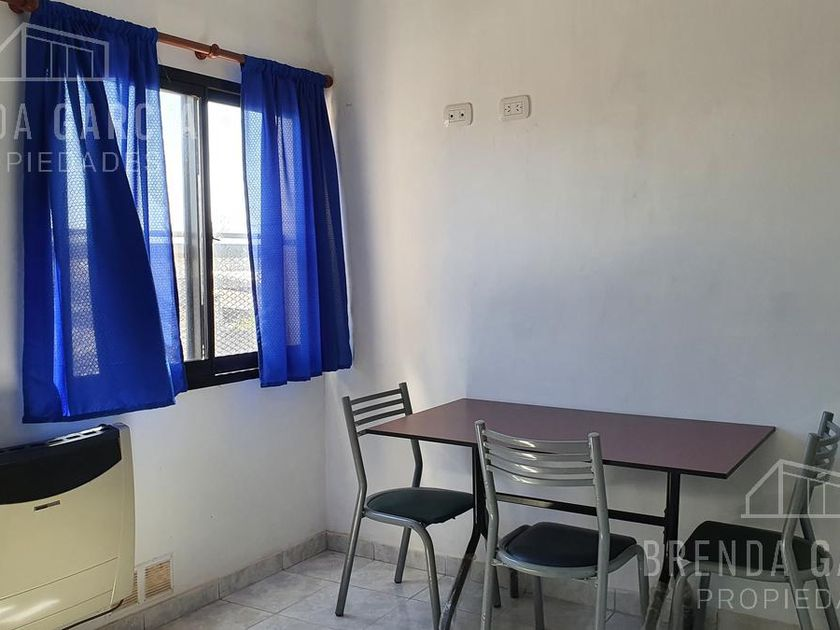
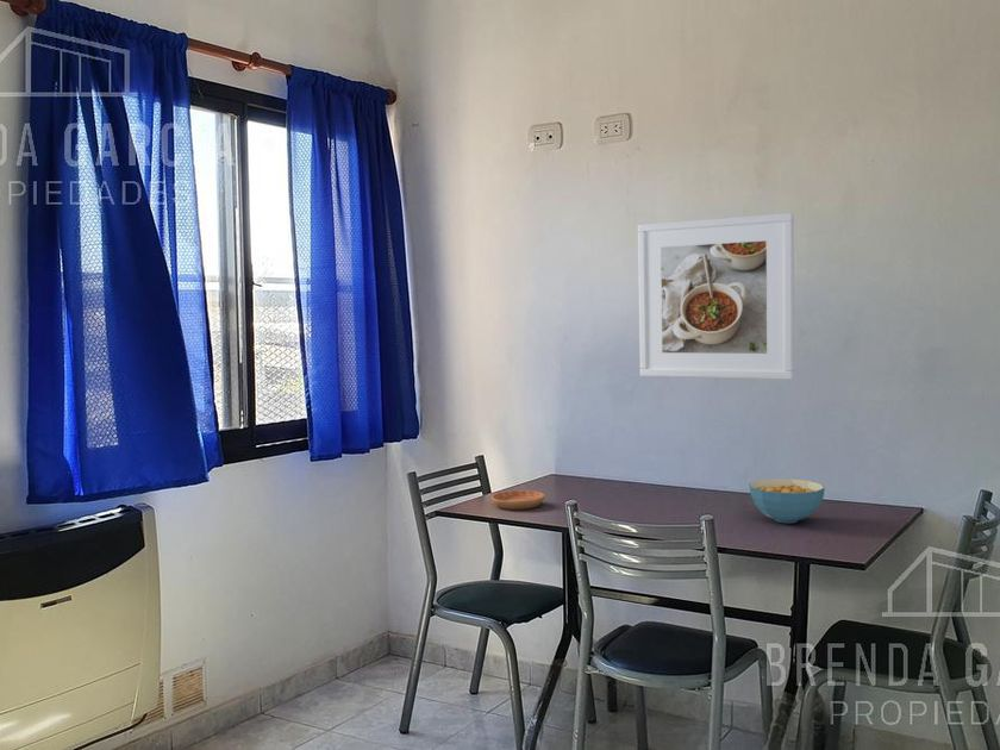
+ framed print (712, 299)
+ saucer (518, 500)
+ cereal bowl (786, 502)
